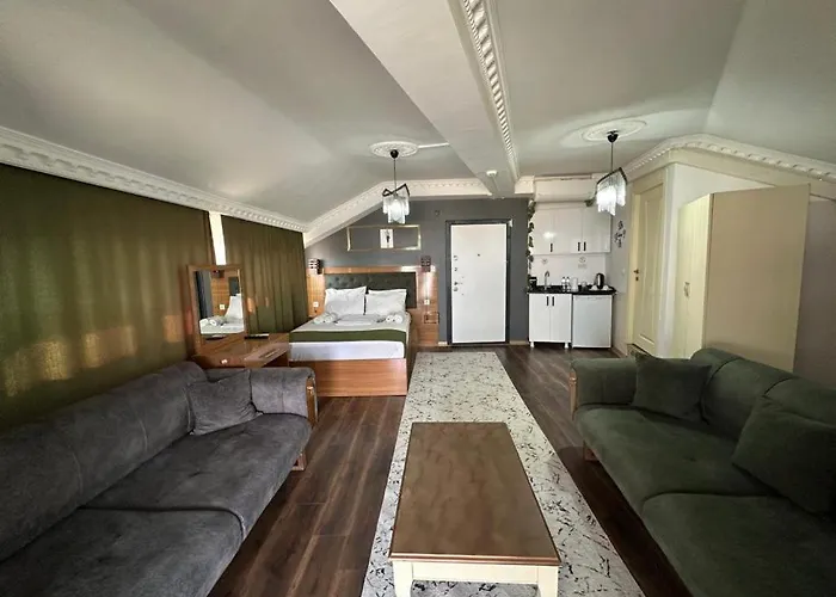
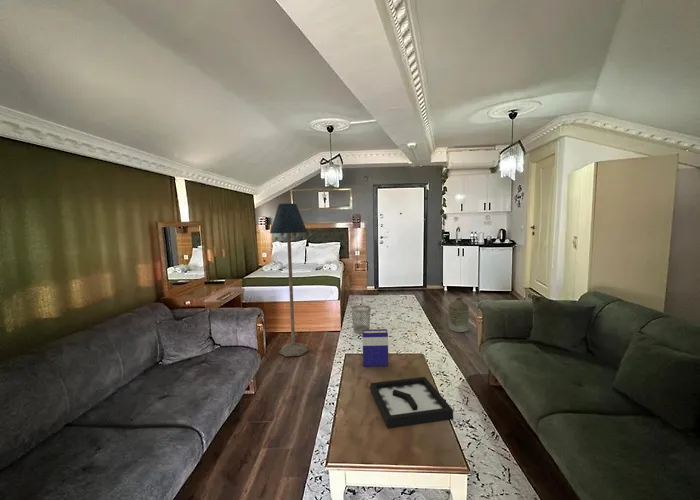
+ floor lamp (290, 278)
+ hardback book (375, 347)
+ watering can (457, 311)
+ wastebasket (361, 319)
+ decorative tray (408, 399)
